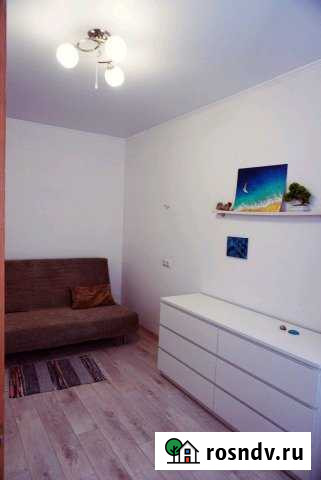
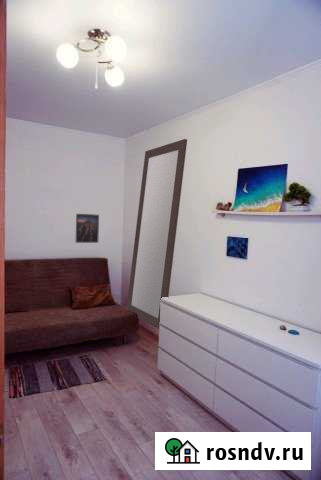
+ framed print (87, 228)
+ home mirror (153, 233)
